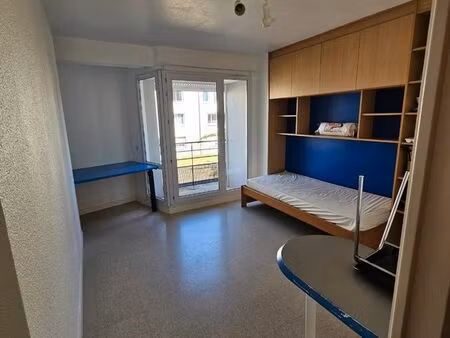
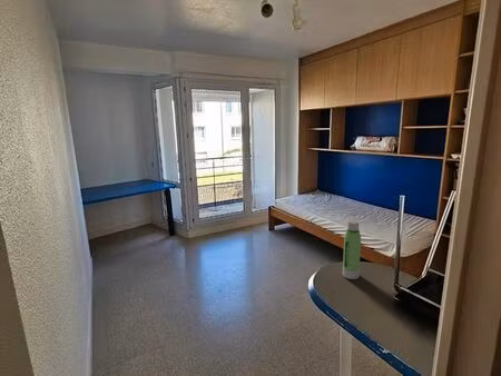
+ water bottle (351, 249)
